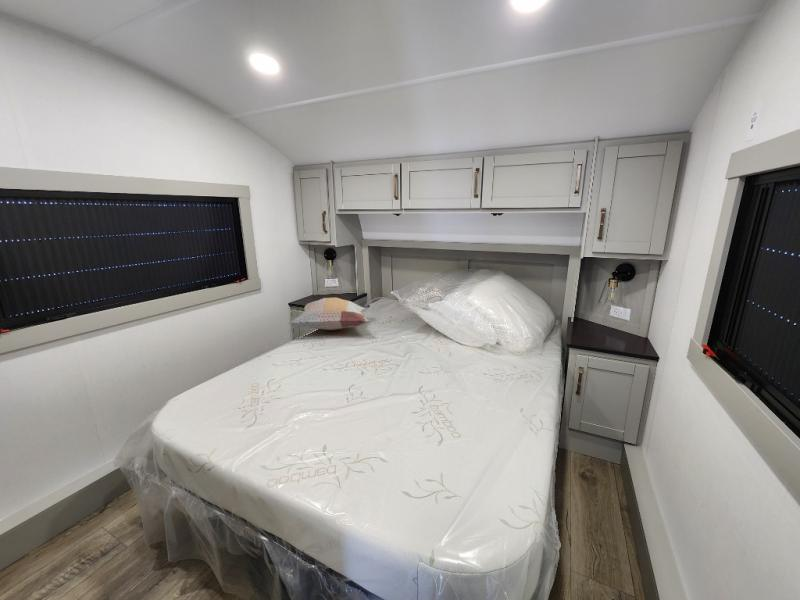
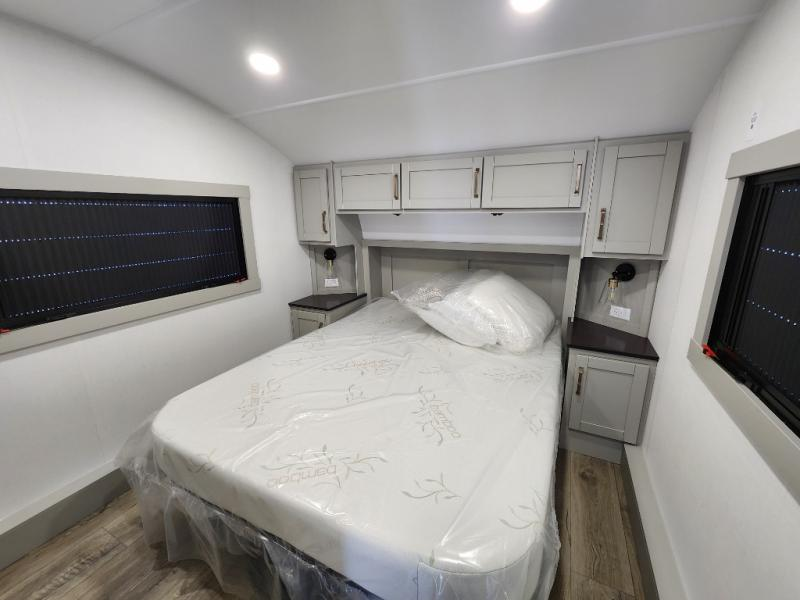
- decorative pillow (333, 313)
